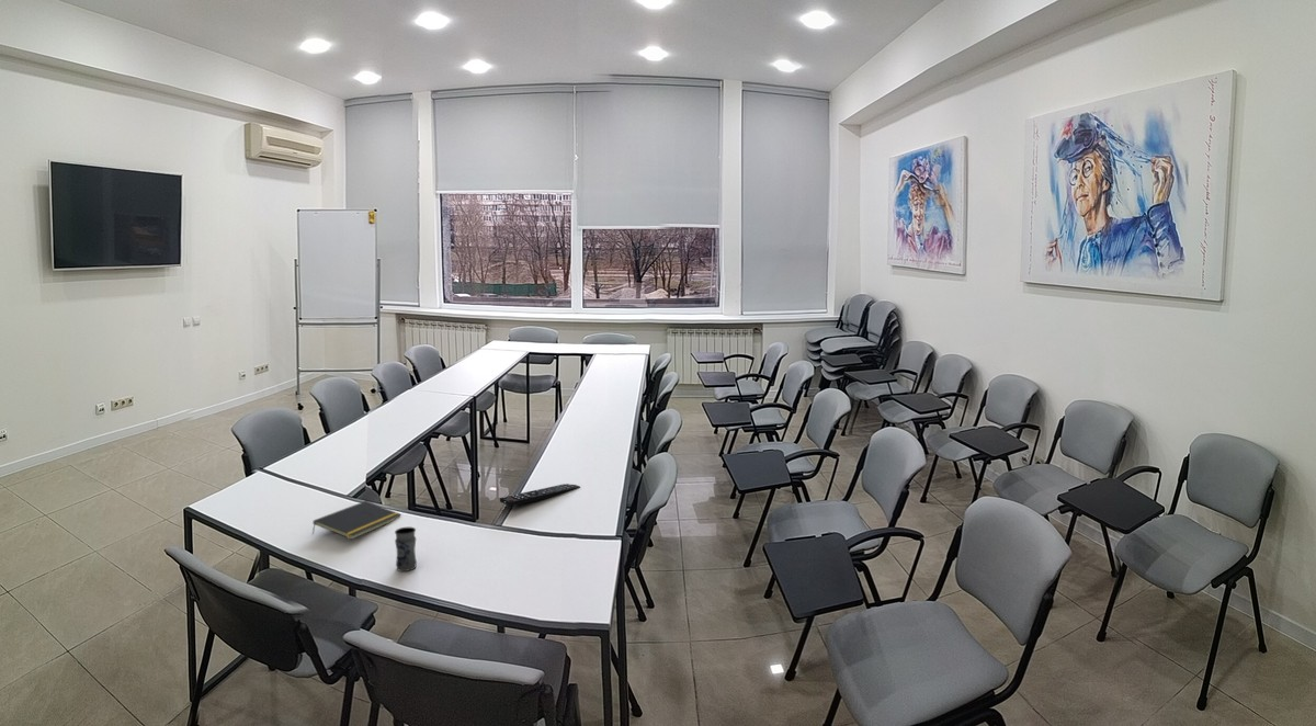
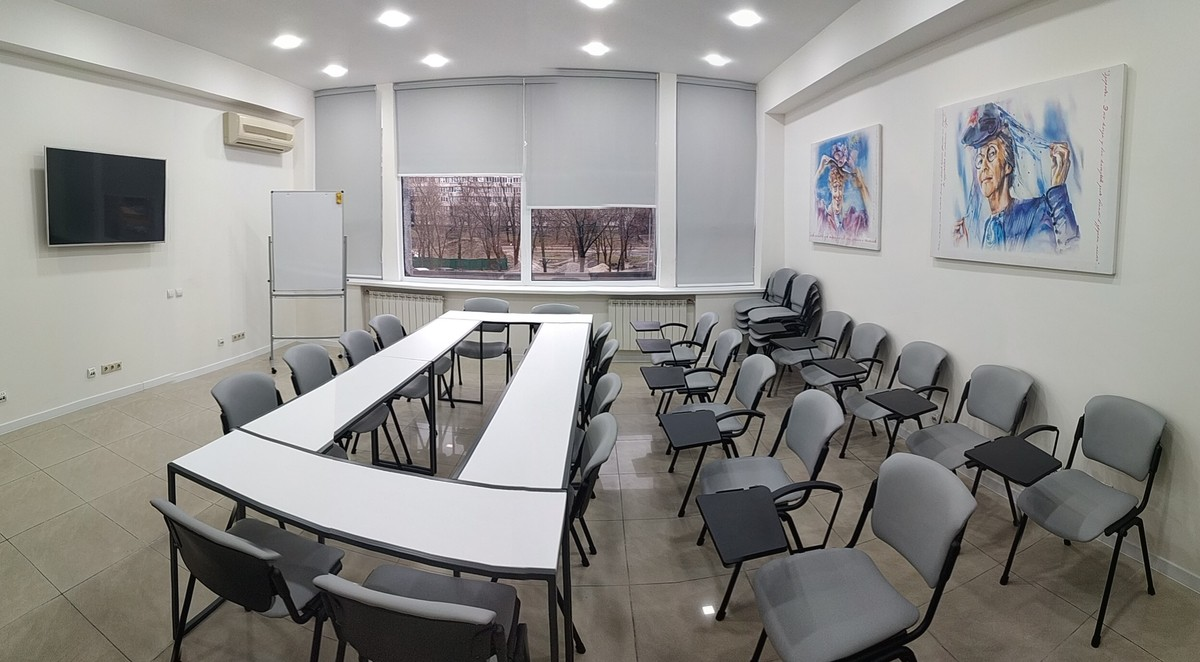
- remote control (541, 492)
- notepad (359, 519)
- jar (406, 548)
